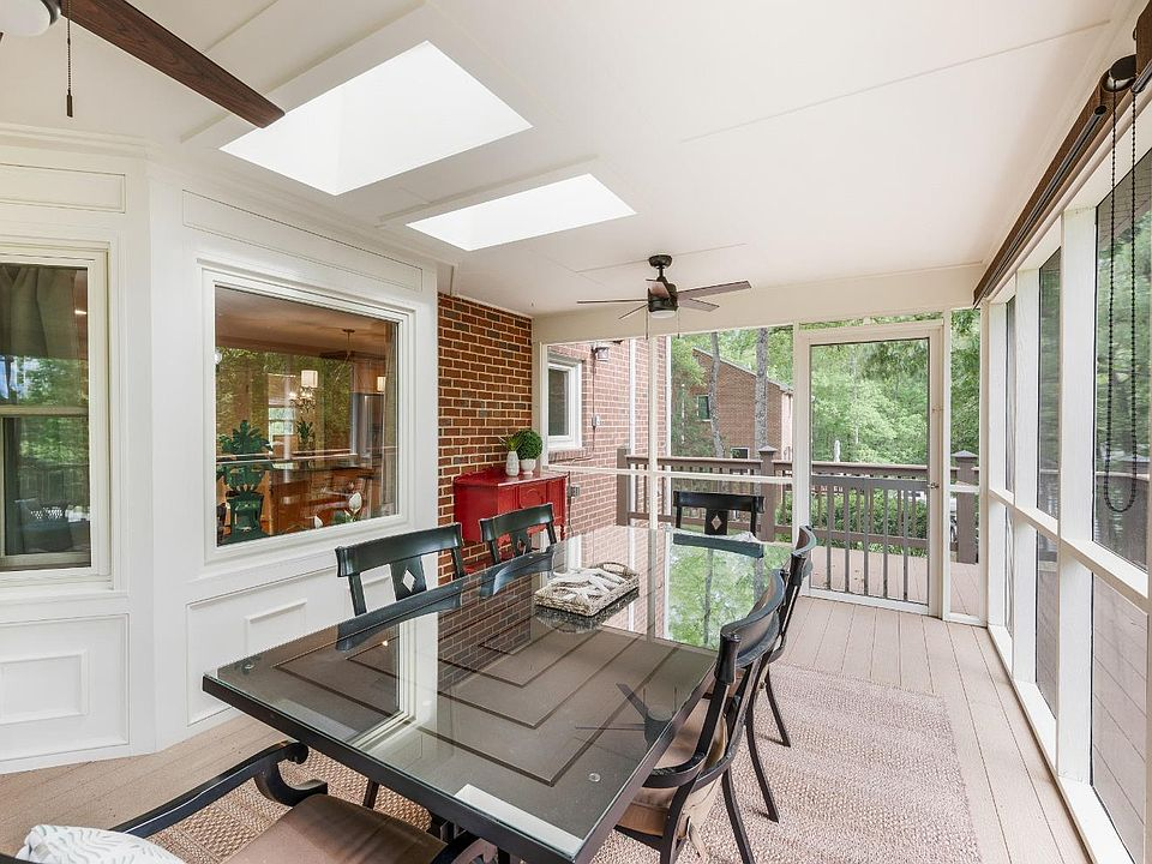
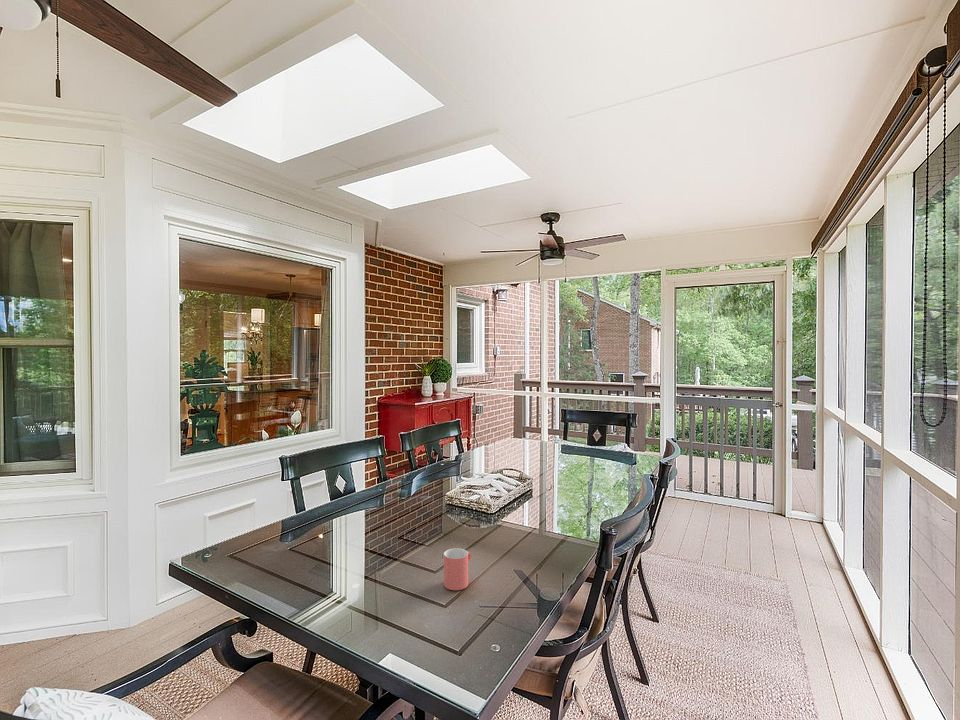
+ cup (459, 566)
